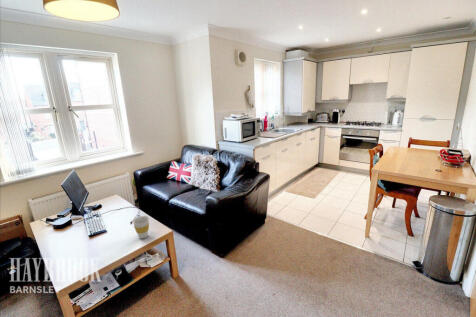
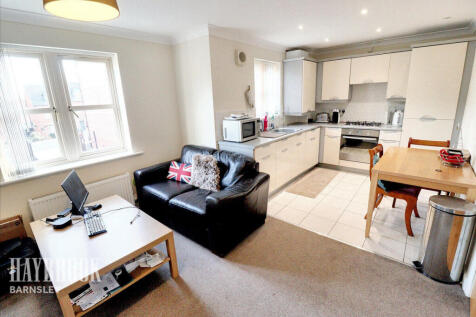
- cup (142, 228)
